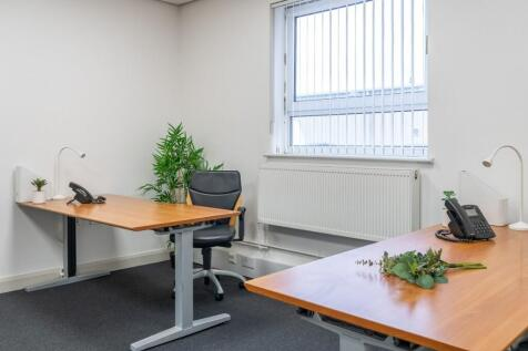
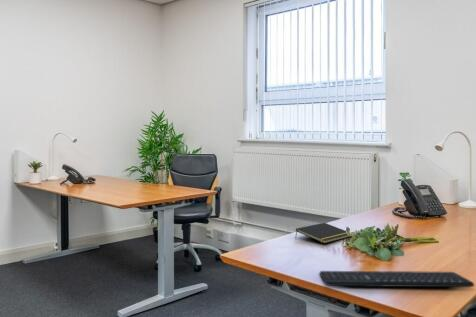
+ keyboard (392, 277)
+ notepad (324, 232)
